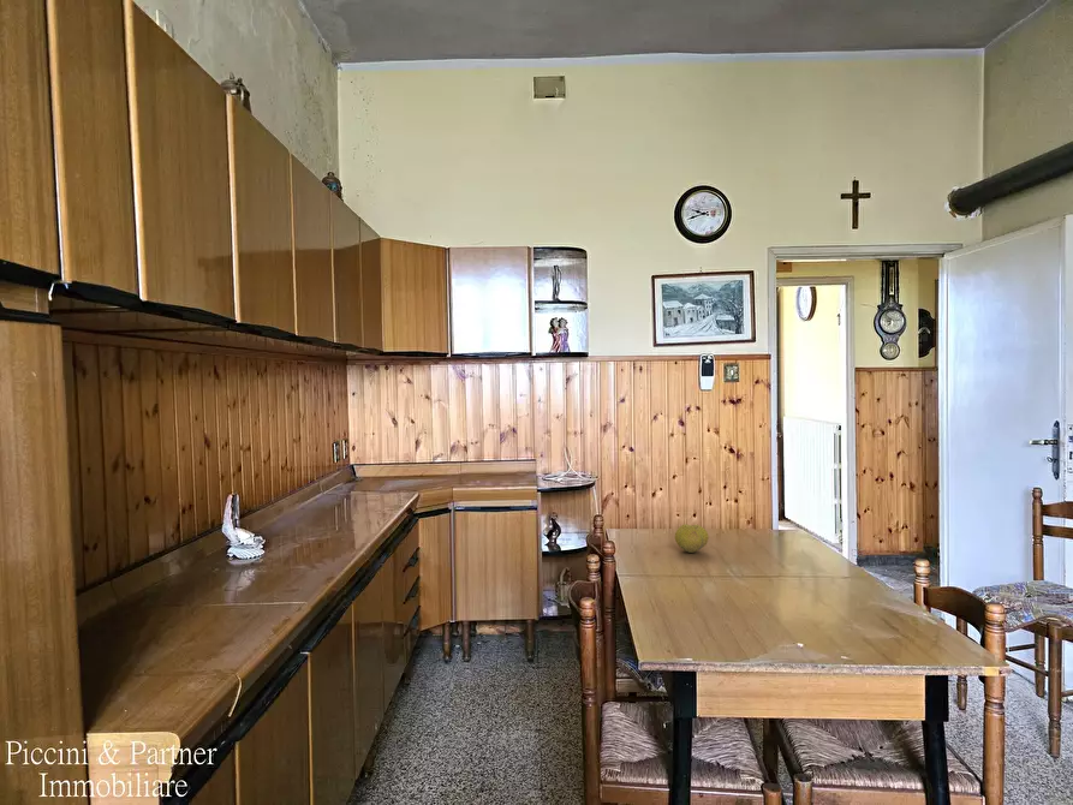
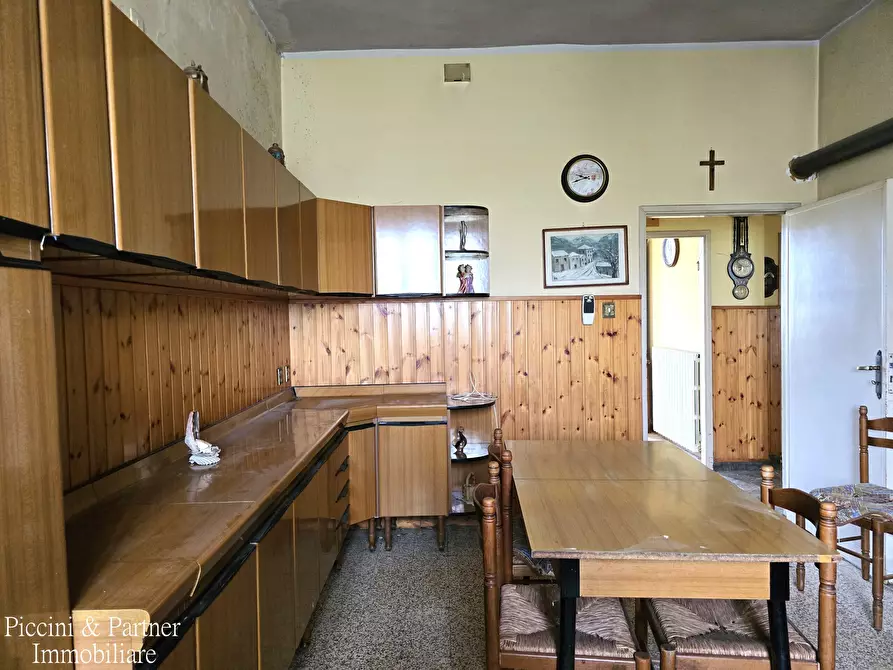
- fruit (691, 537)
